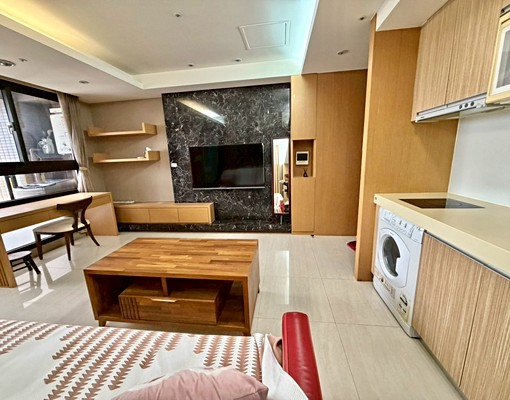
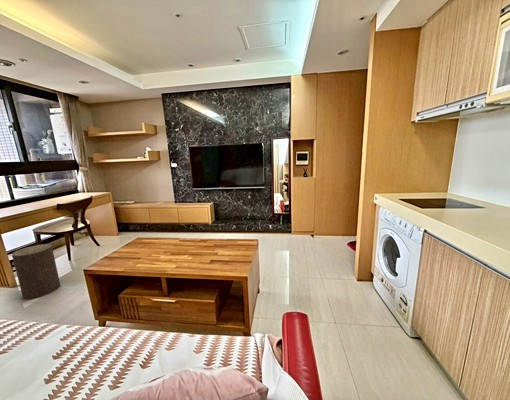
+ stool (37, 270)
